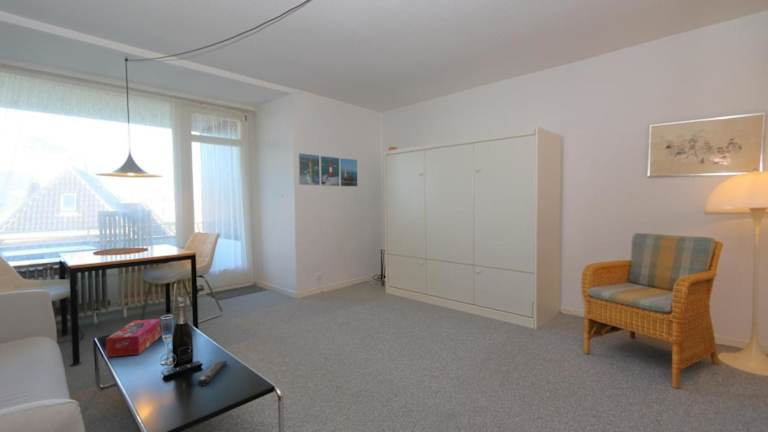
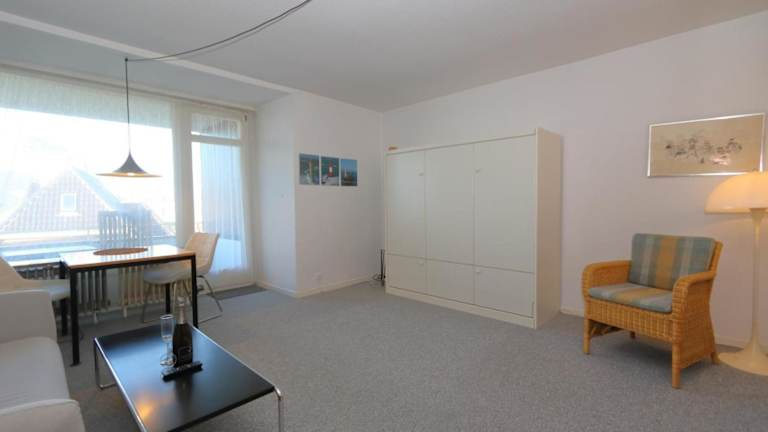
- tissue box (136, 336)
- remote control (213, 371)
